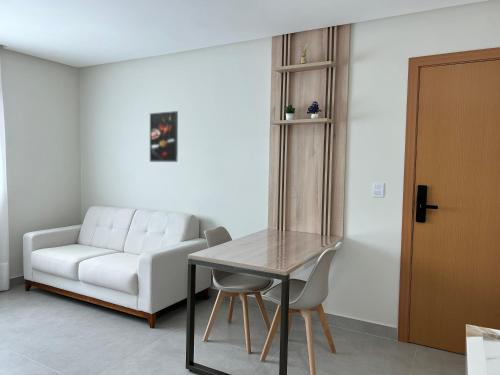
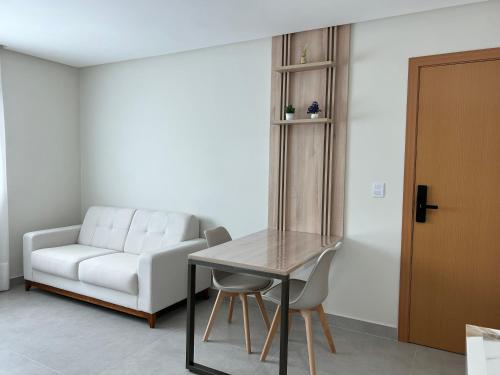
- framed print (163, 137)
